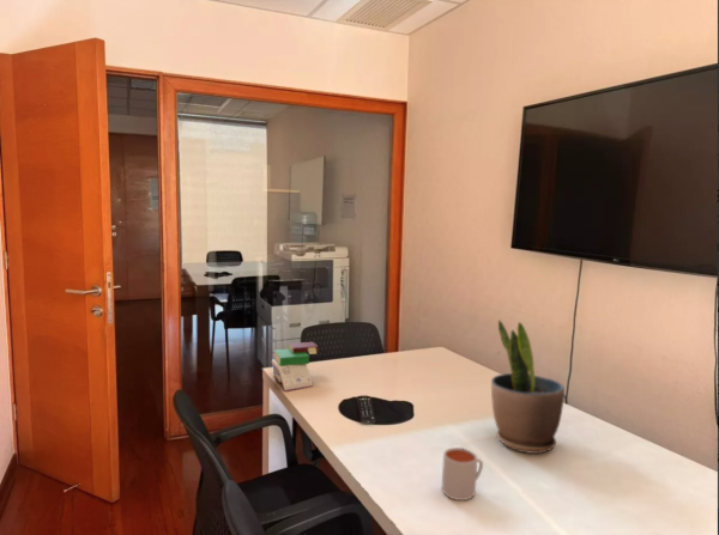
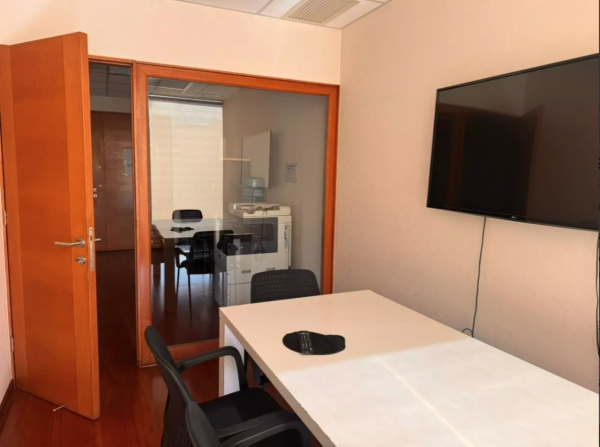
- potted plant (527, 379)
- mug (464, 472)
- book (296, 364)
